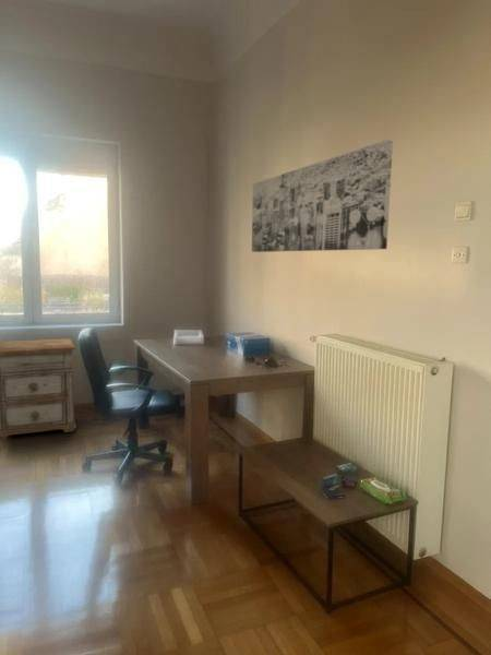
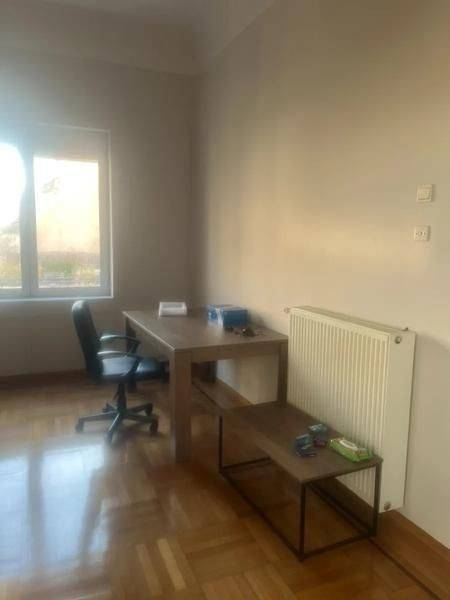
- wall art (306, 209)
- nightstand (33, 386)
